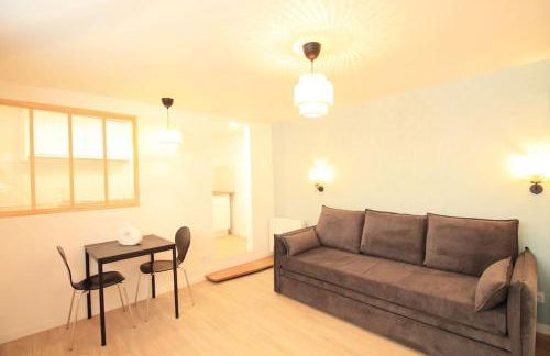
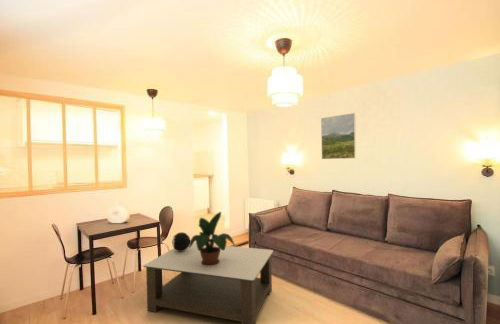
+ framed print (337, 137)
+ decorative orb (181, 241)
+ potted plant (209, 236)
+ coffee table (213, 278)
